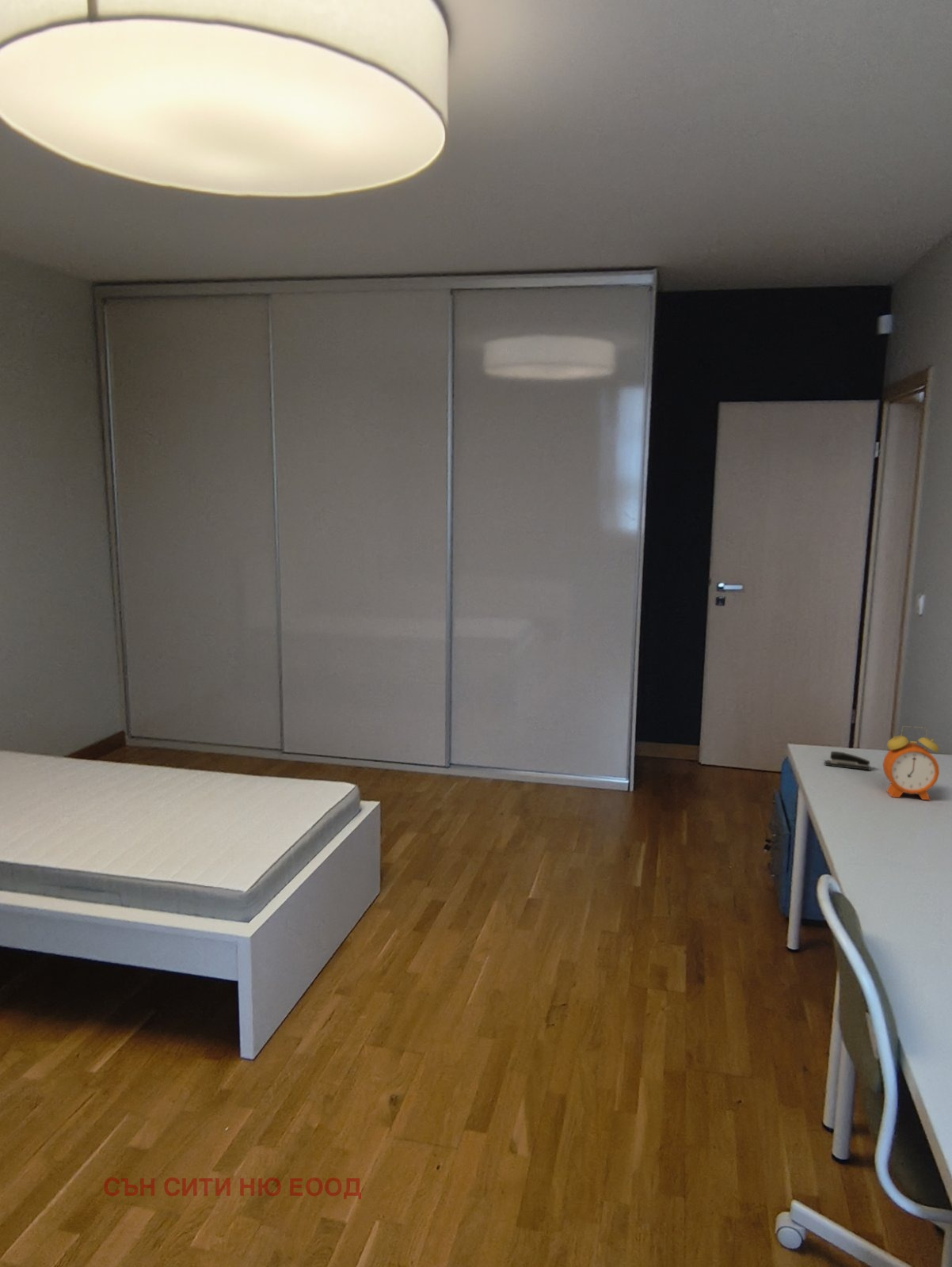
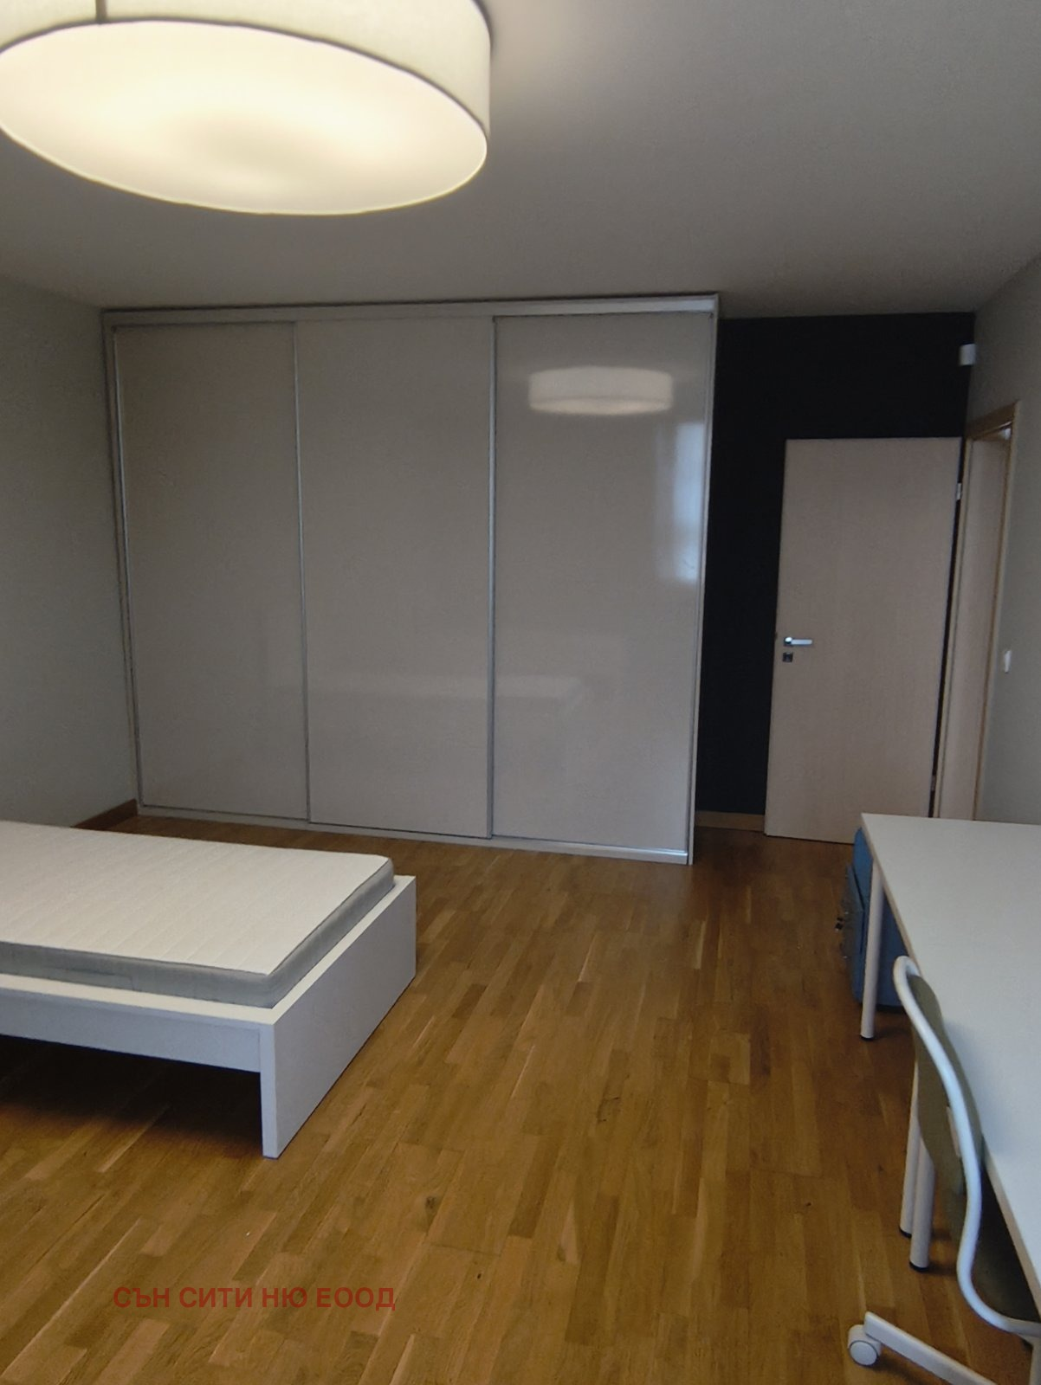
- stapler (847, 759)
- alarm clock (911, 761)
